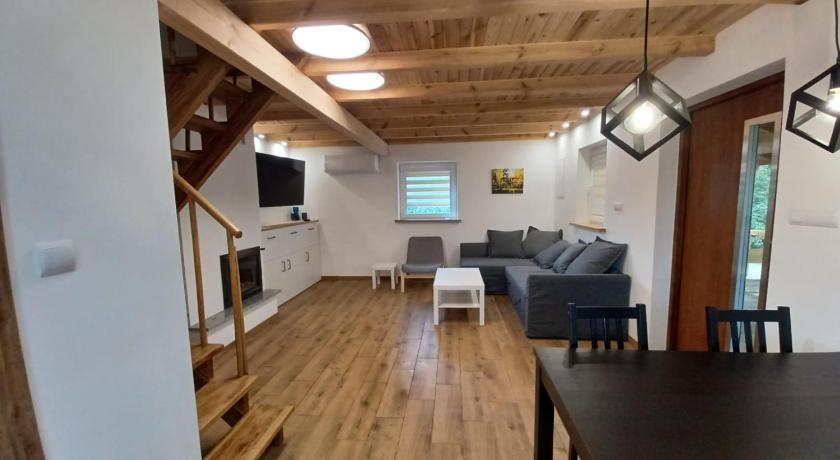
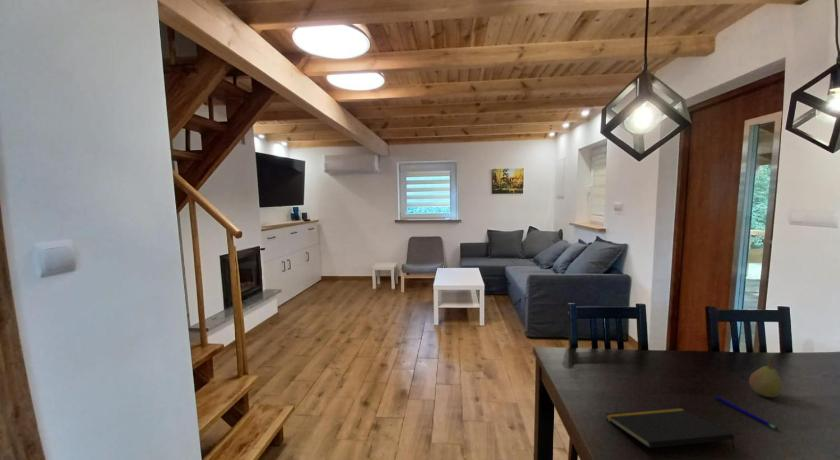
+ fruit (766, 376)
+ notepad (665, 425)
+ pen (744, 411)
